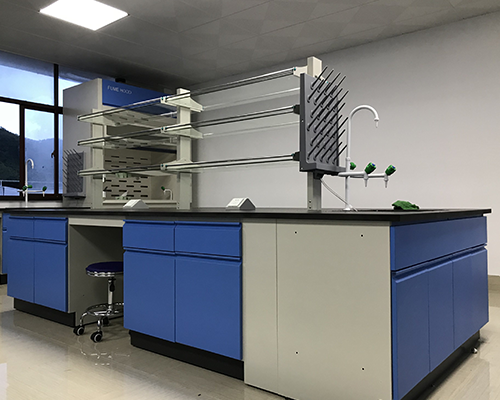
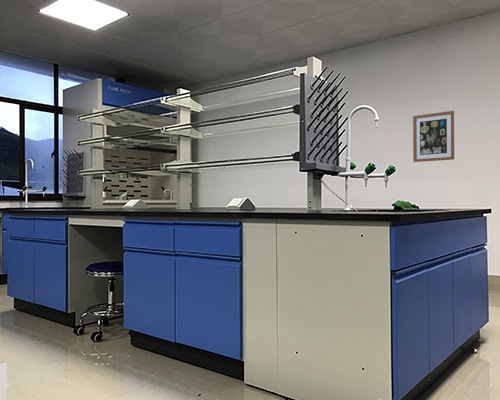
+ wall art (433, 137)
